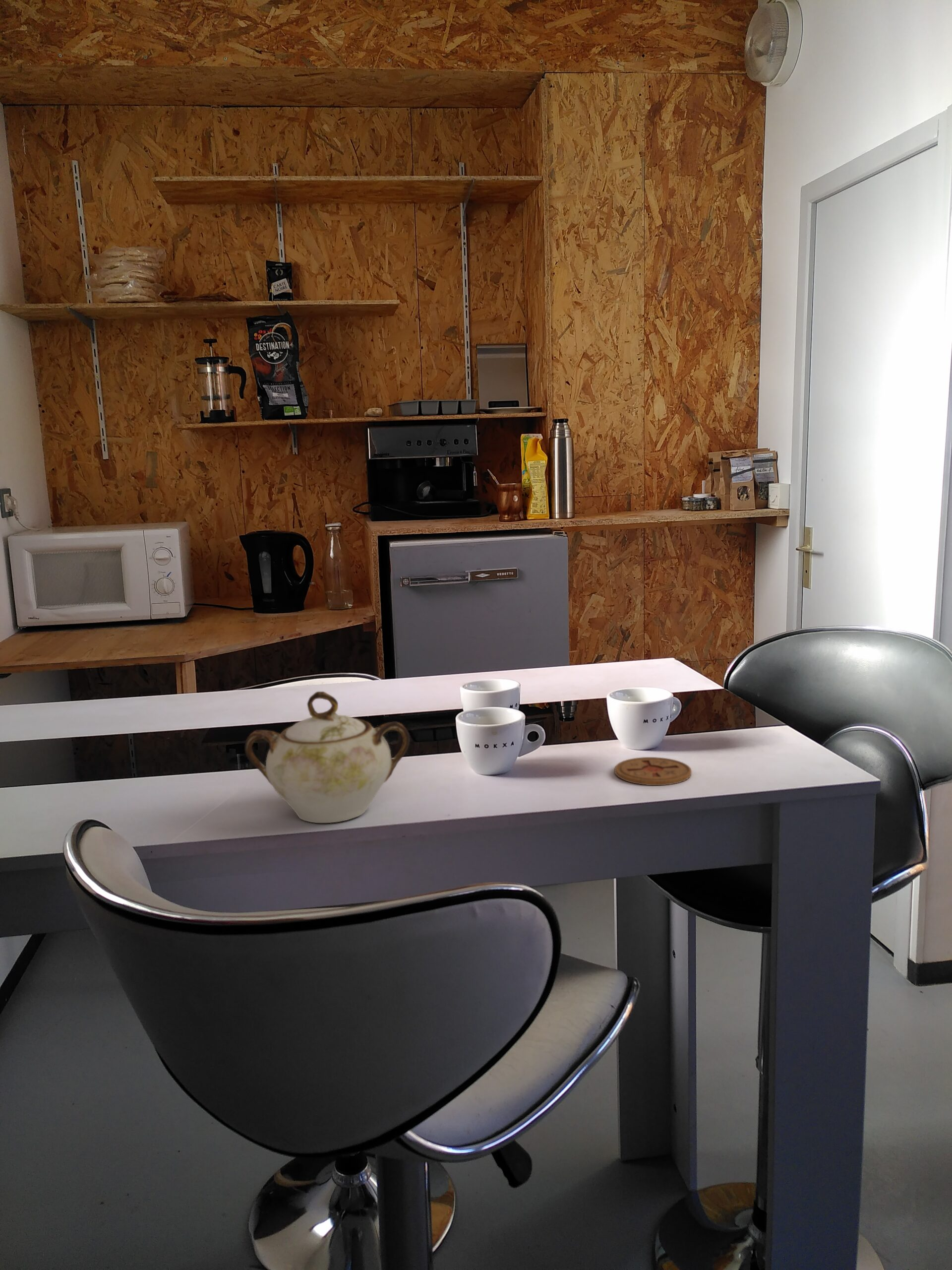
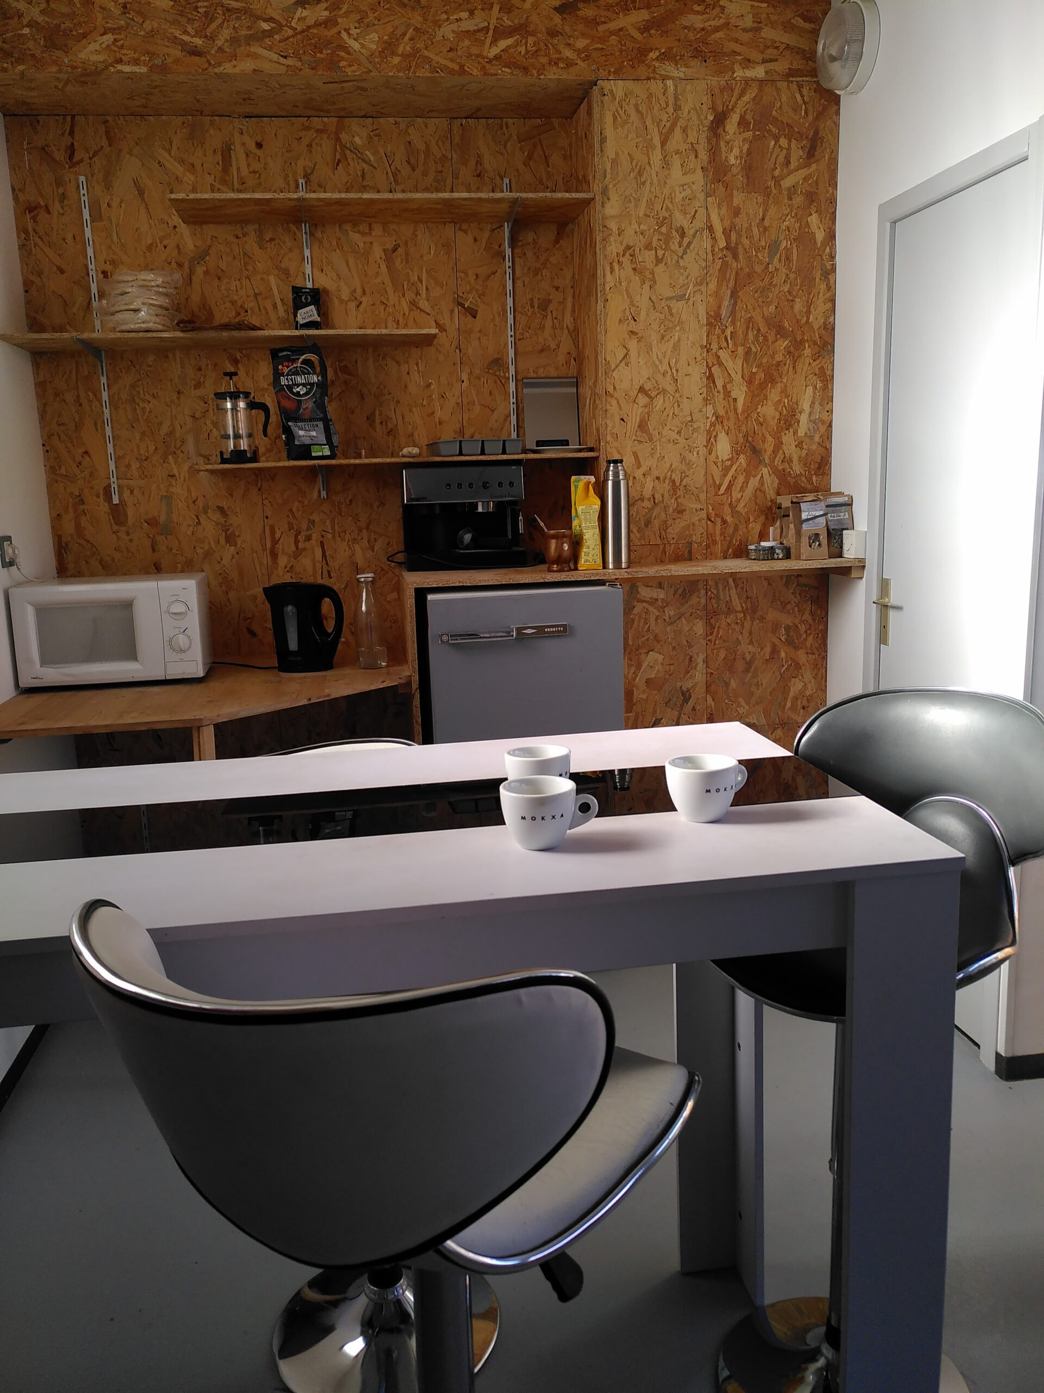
- sugar bowl (328, 752)
- coaster (653, 770)
